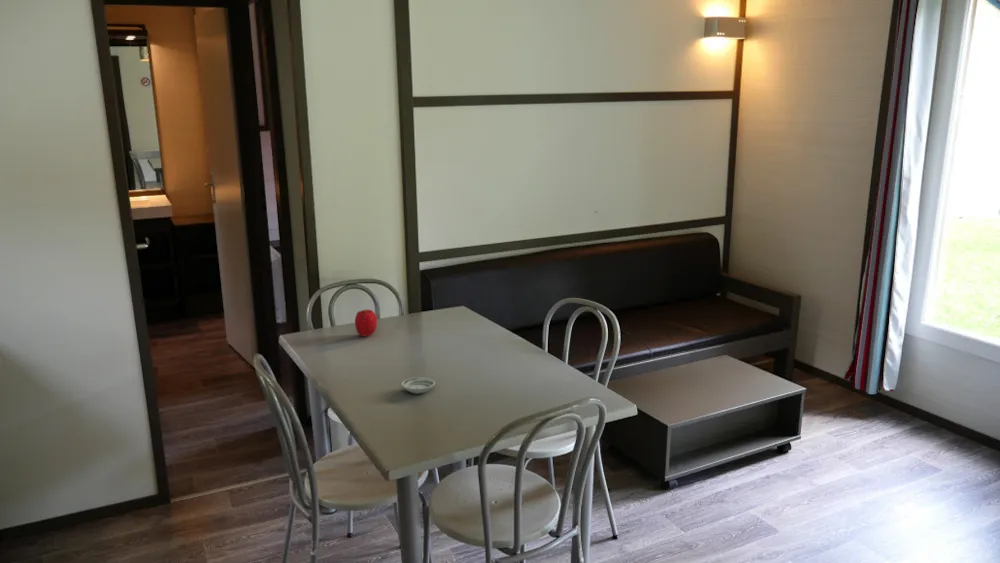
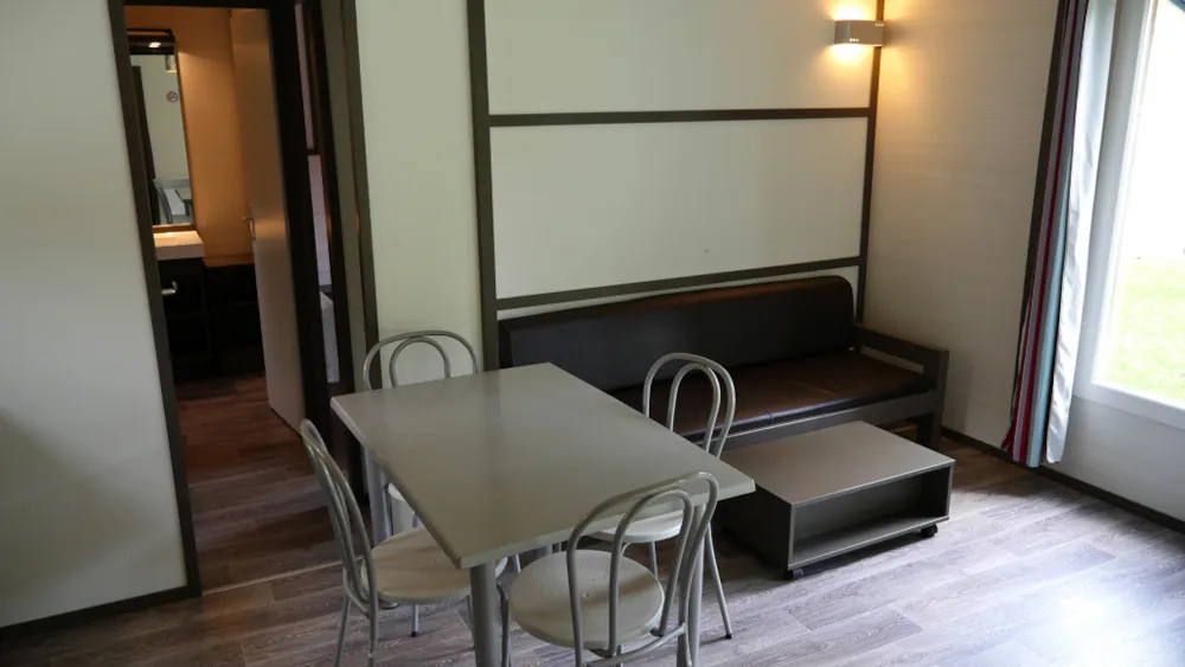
- fruit (365, 321)
- saucer (418, 386)
